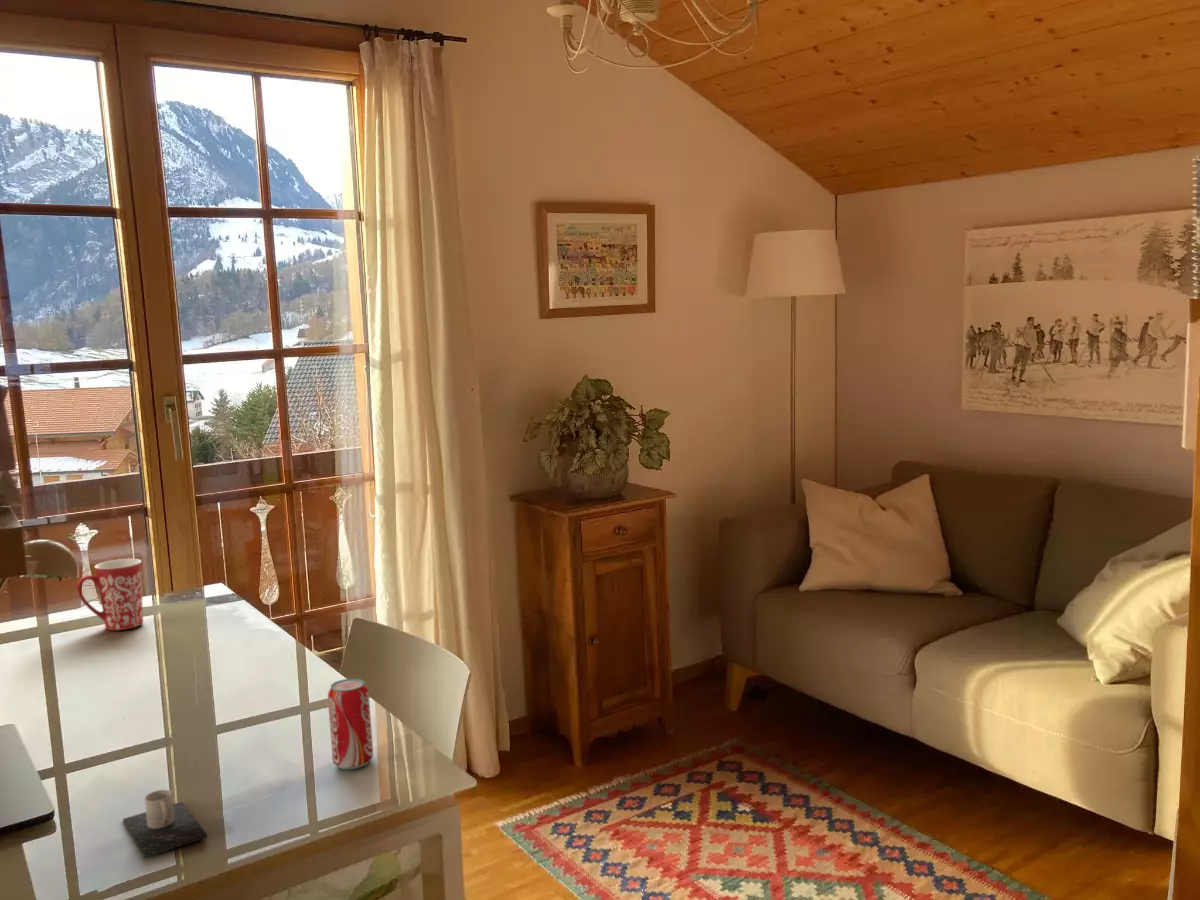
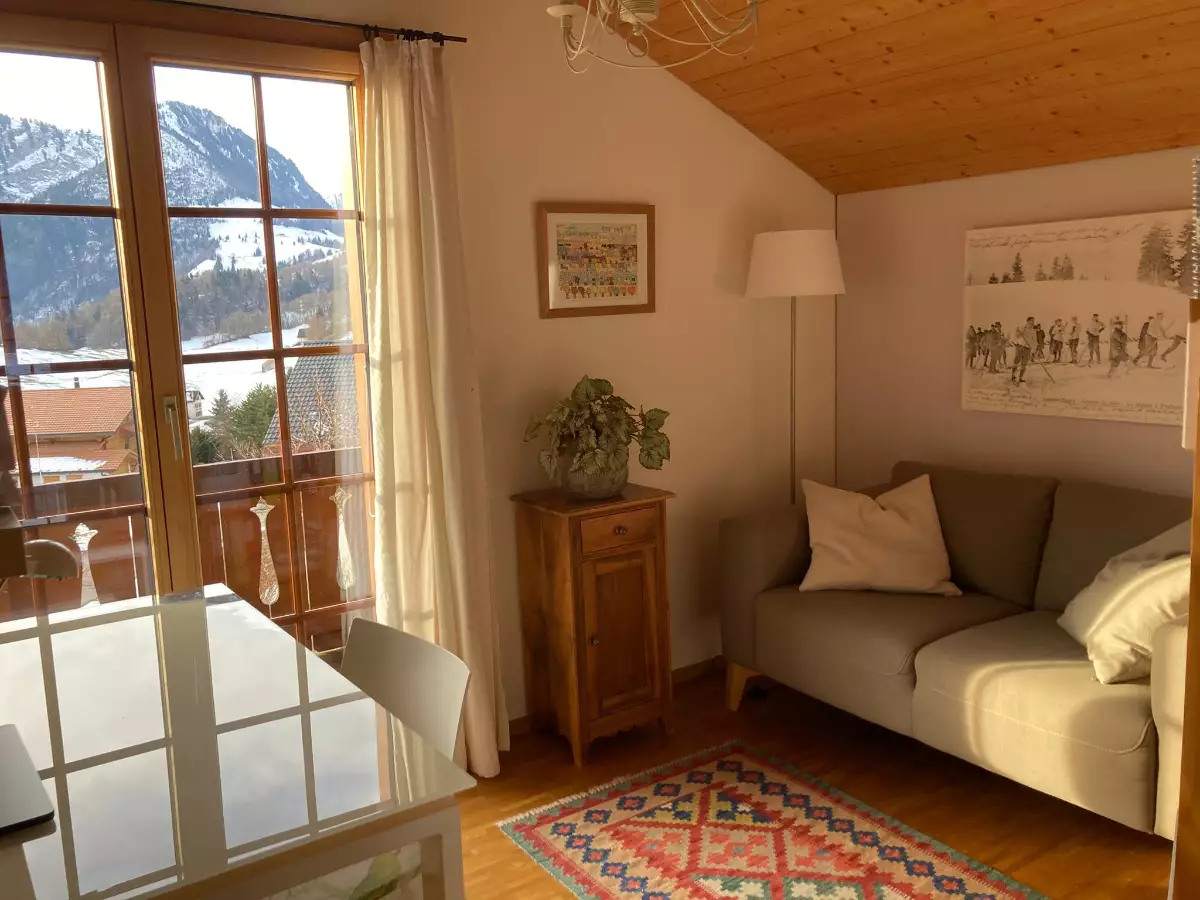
- mug (111, 595)
- beverage can (350, 723)
- mug (162, 814)
